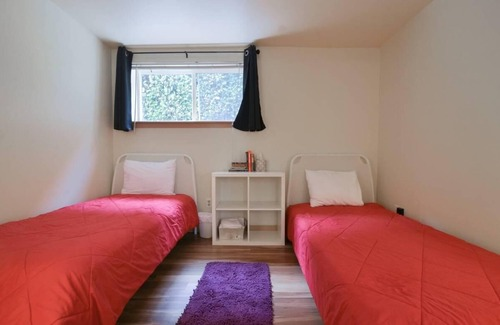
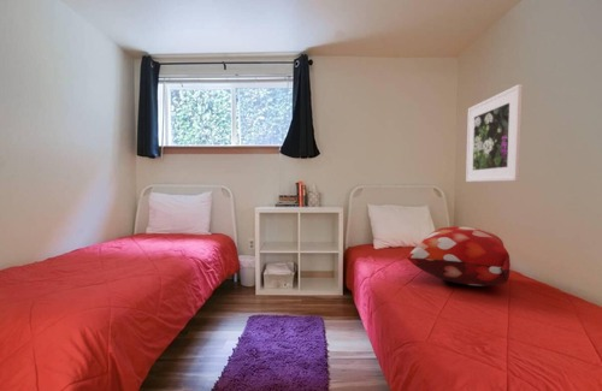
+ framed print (490, 140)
+ decorative pillow (458, 253)
